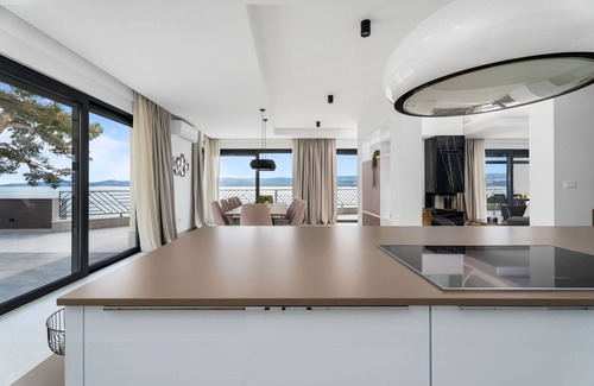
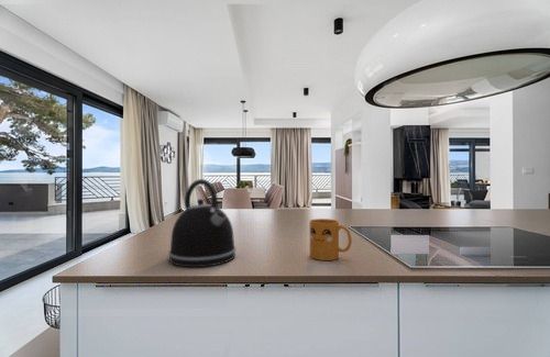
+ mug (330, 238)
+ kettle (202, 217)
